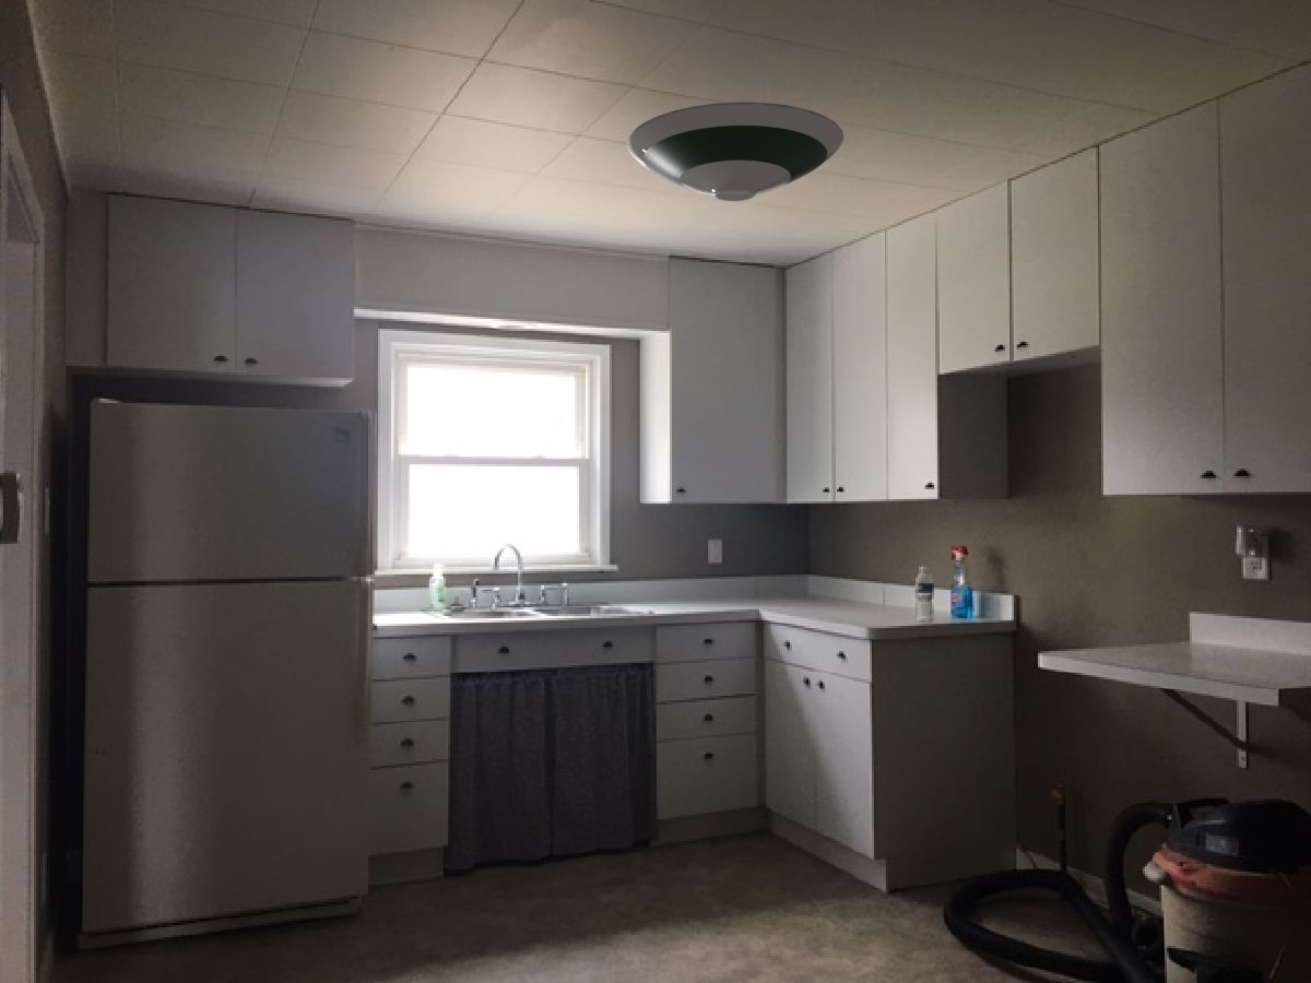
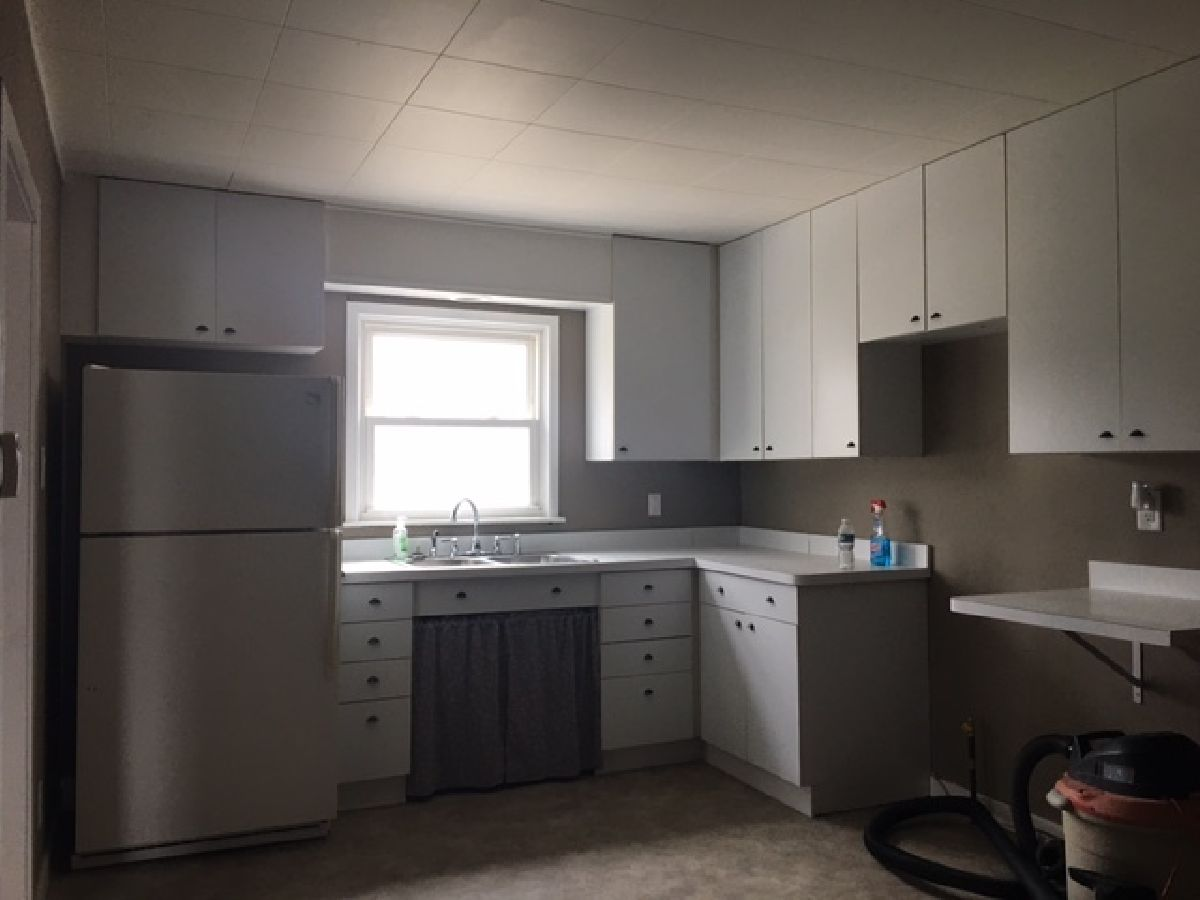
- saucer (734, 169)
